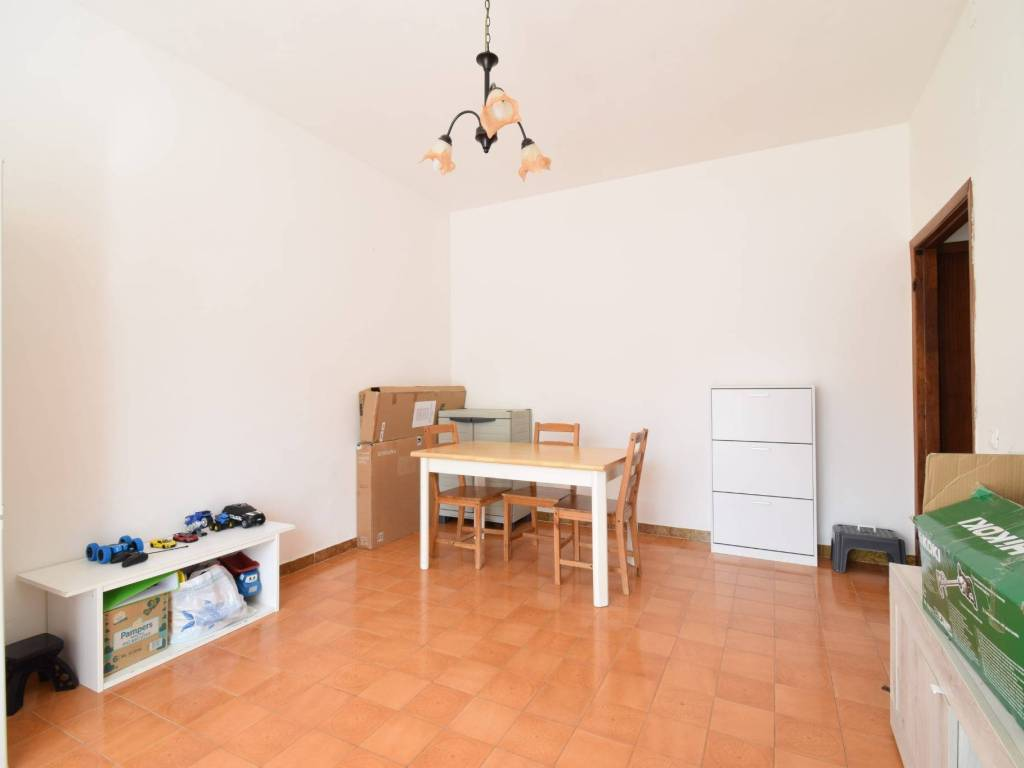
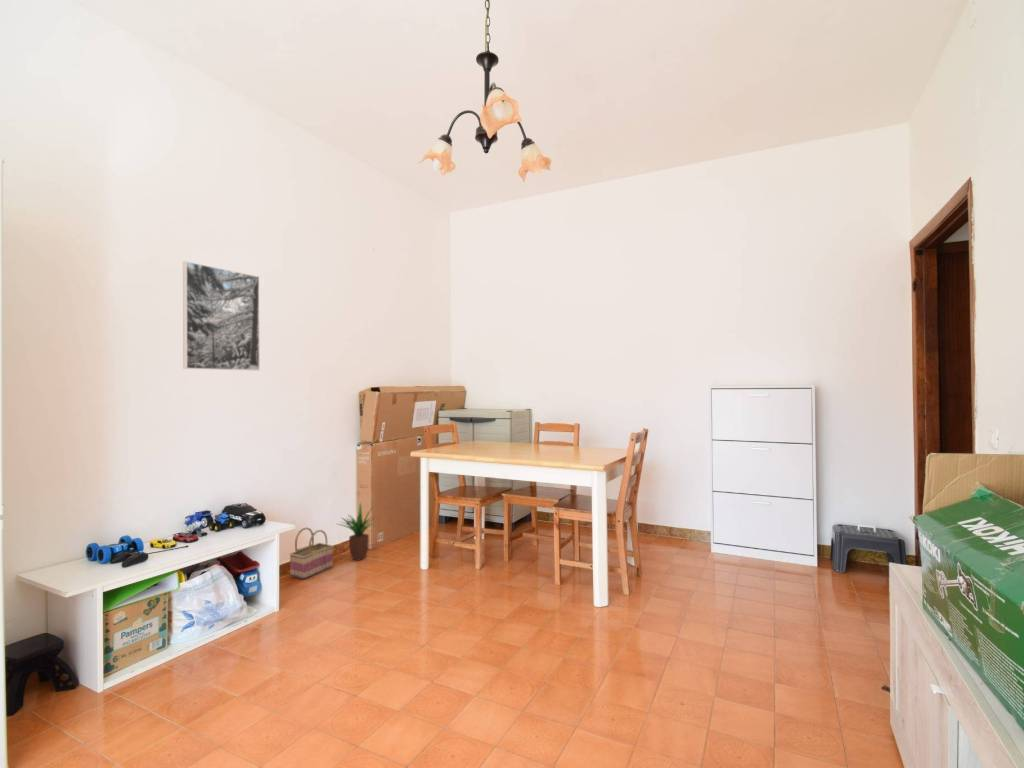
+ potted plant (358, 530)
+ basket (311, 550)
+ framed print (223, 319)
